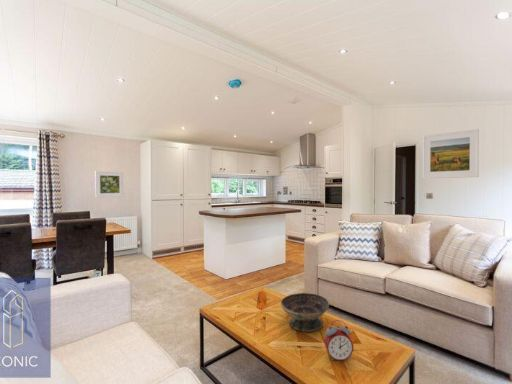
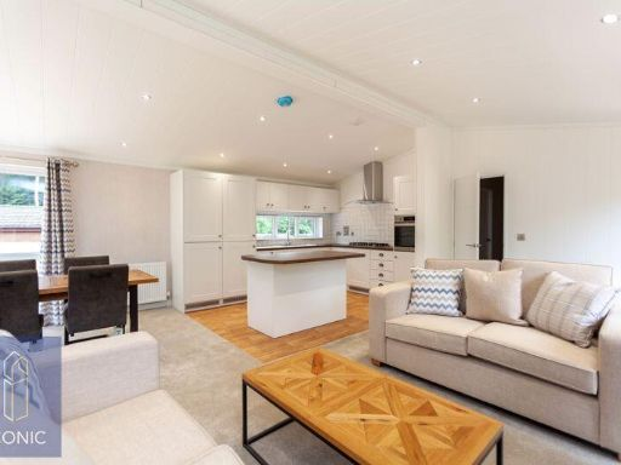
- decorative bowl (304, 312)
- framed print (109, 184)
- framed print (449, 155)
- alarm clock (338, 338)
